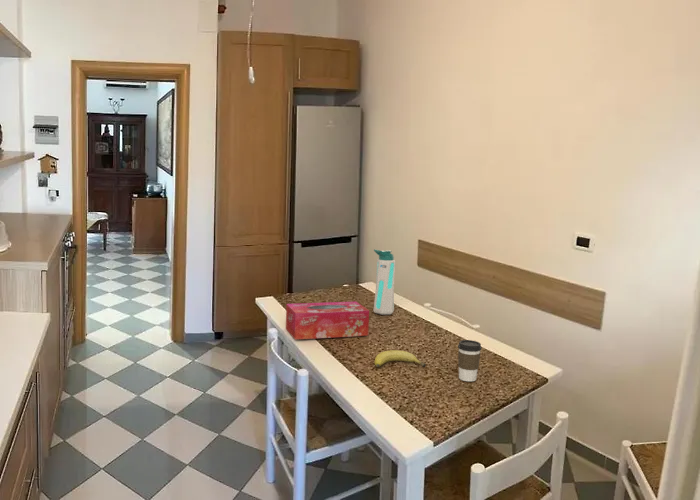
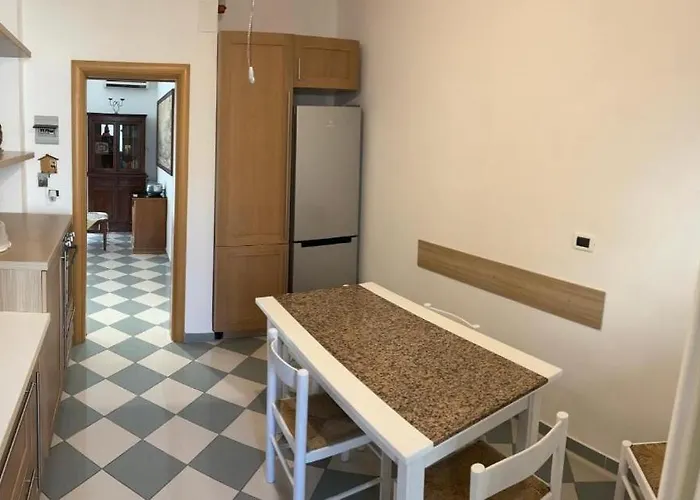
- coffee cup (468, 360)
- tissue box (326, 319)
- fruit (397, 358)
- water bottle (384, 281)
